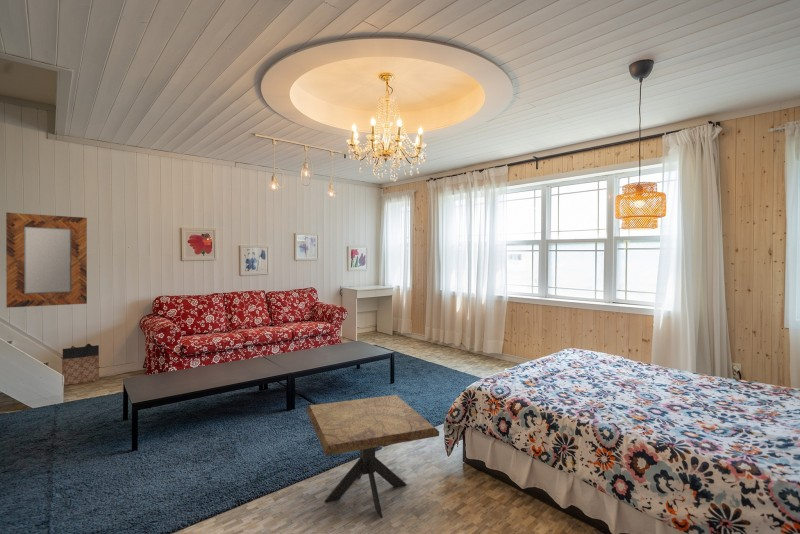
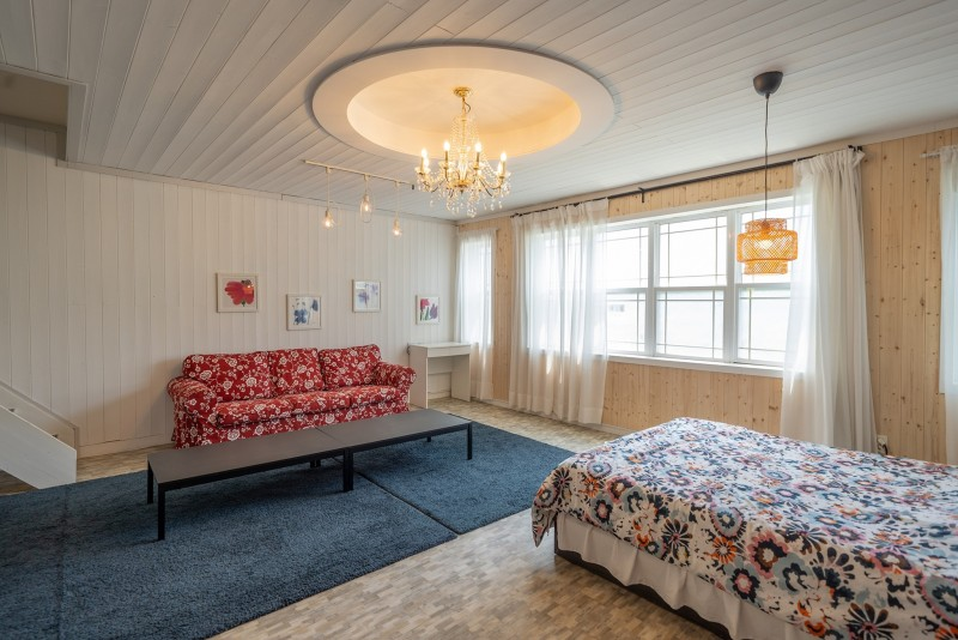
- home mirror (48, 260)
- side table (367, 454)
- bag (81, 362)
